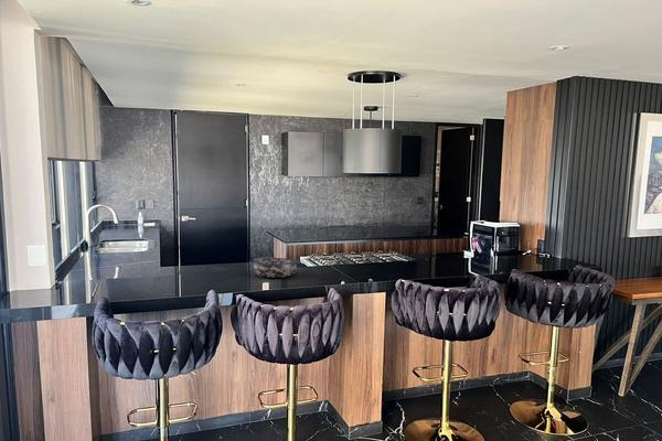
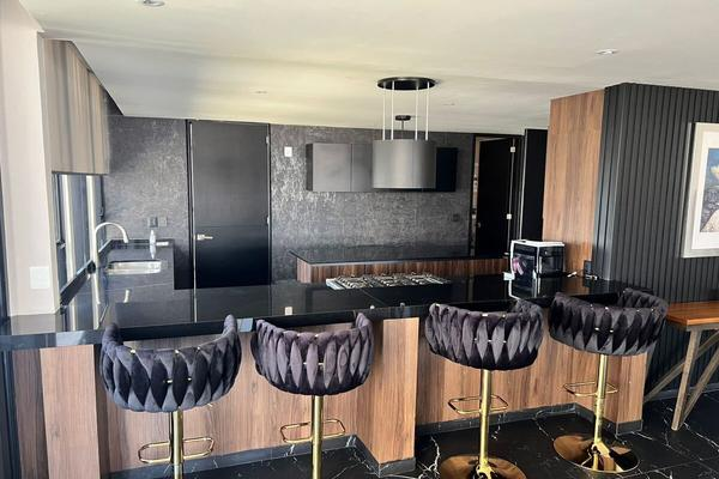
- decorative bowl (275, 267)
